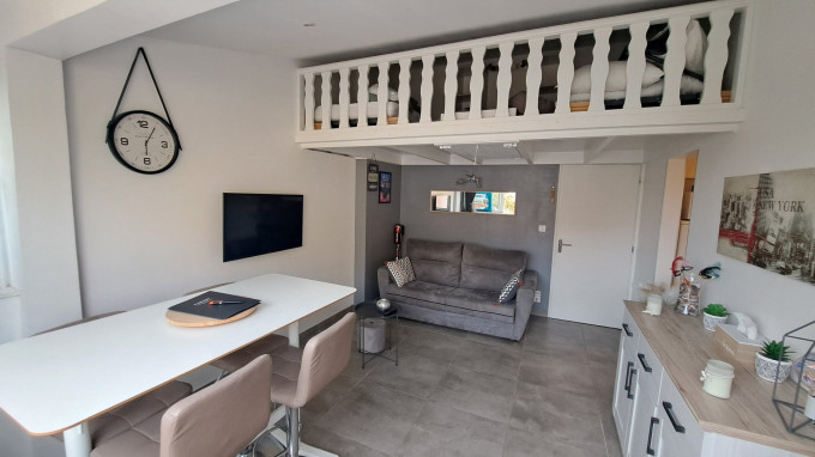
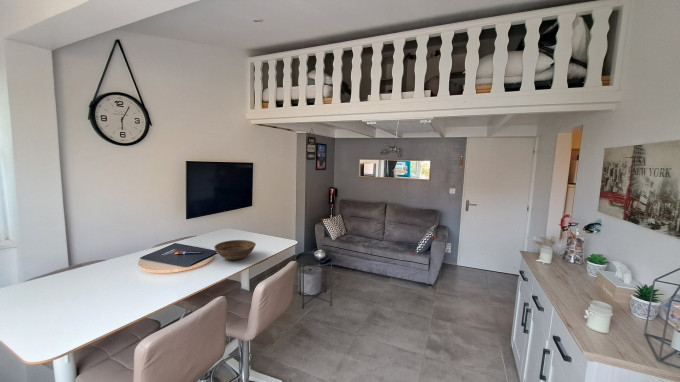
+ bowl (235, 251)
